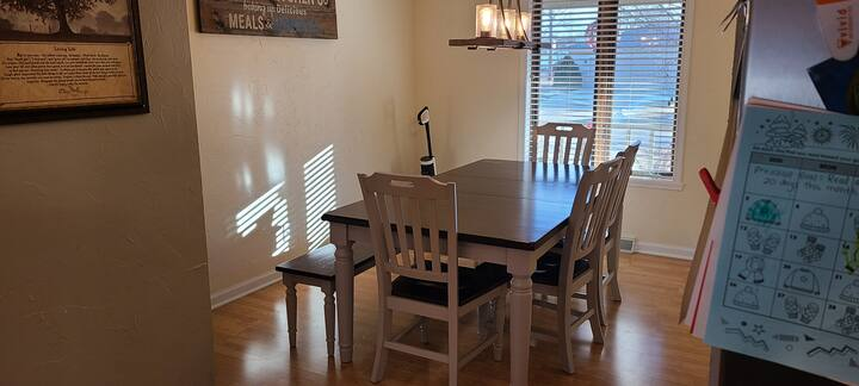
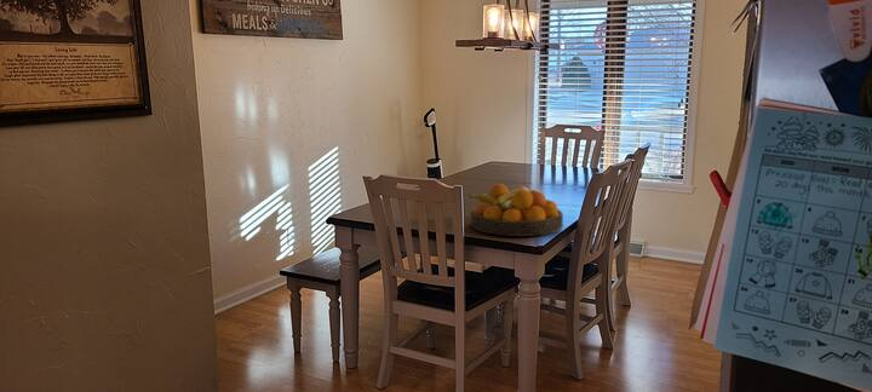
+ fruit bowl (516, 206)
